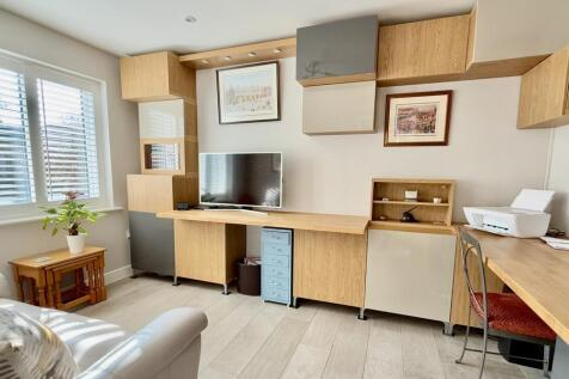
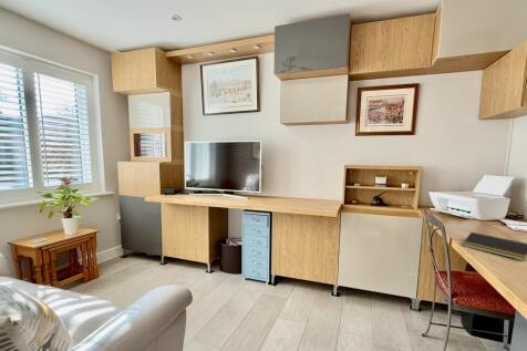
+ notepad (494, 245)
